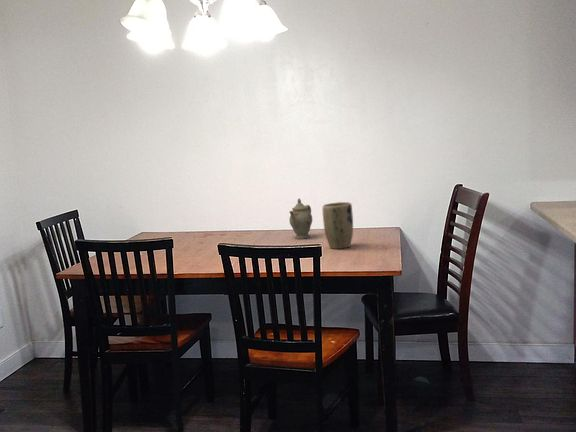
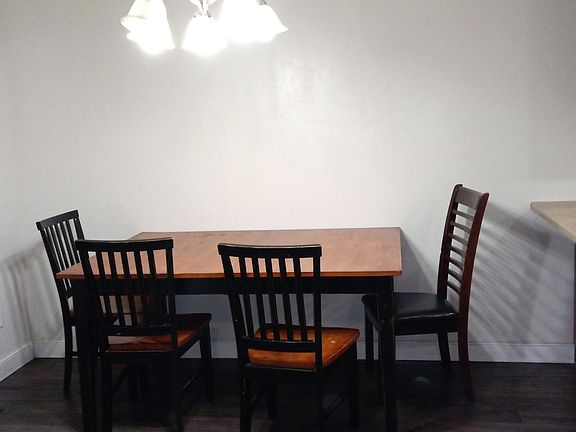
- plant pot (338, 225)
- chinaware (300, 218)
